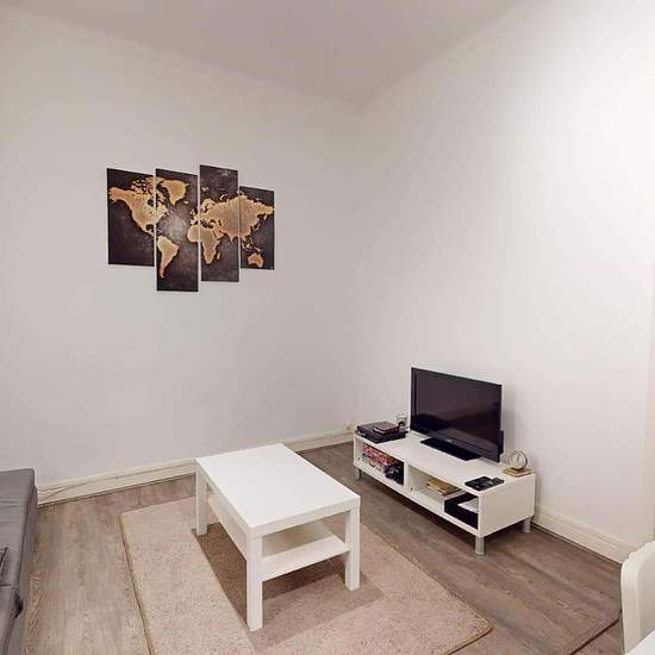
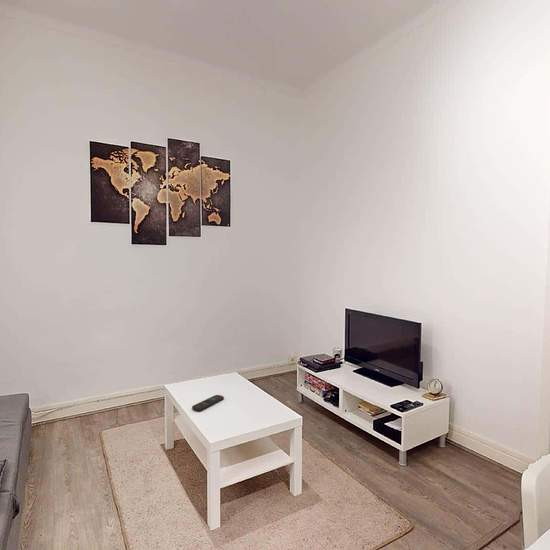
+ remote control (208, 402)
